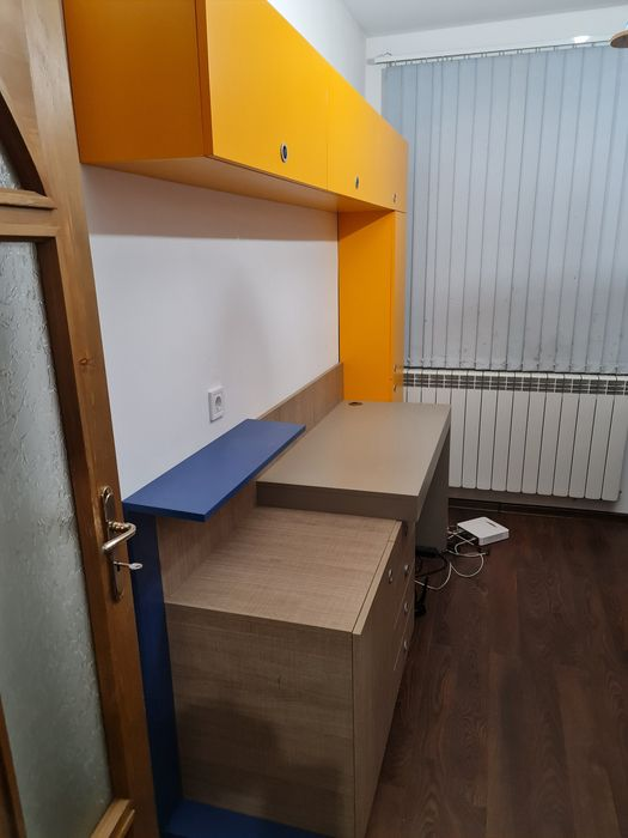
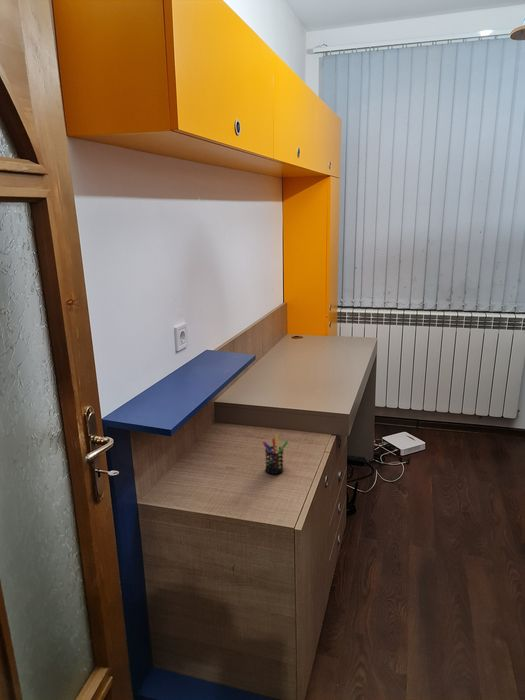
+ pen holder (276, 453)
